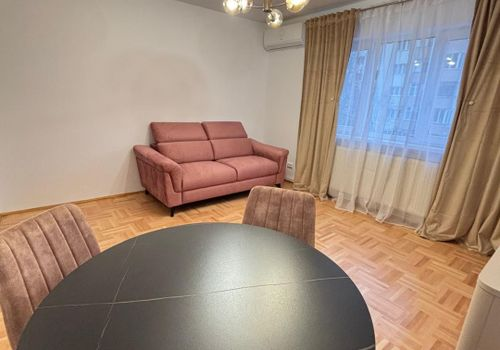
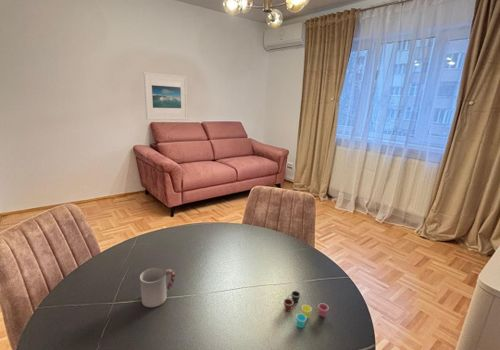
+ cup (303, 307)
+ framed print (166, 97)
+ cup (158, 284)
